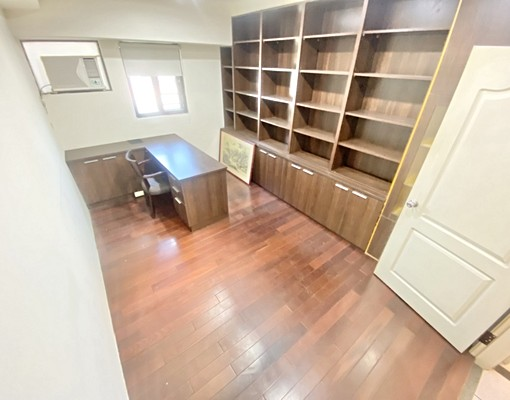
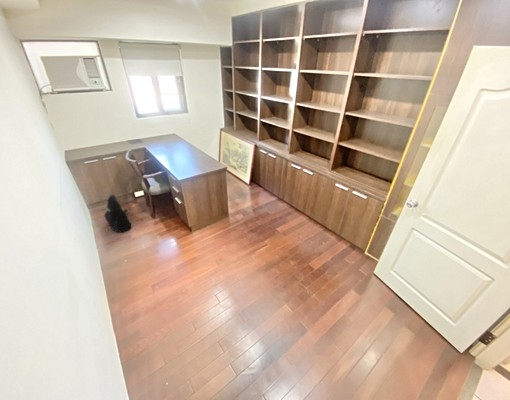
+ backpack (115, 209)
